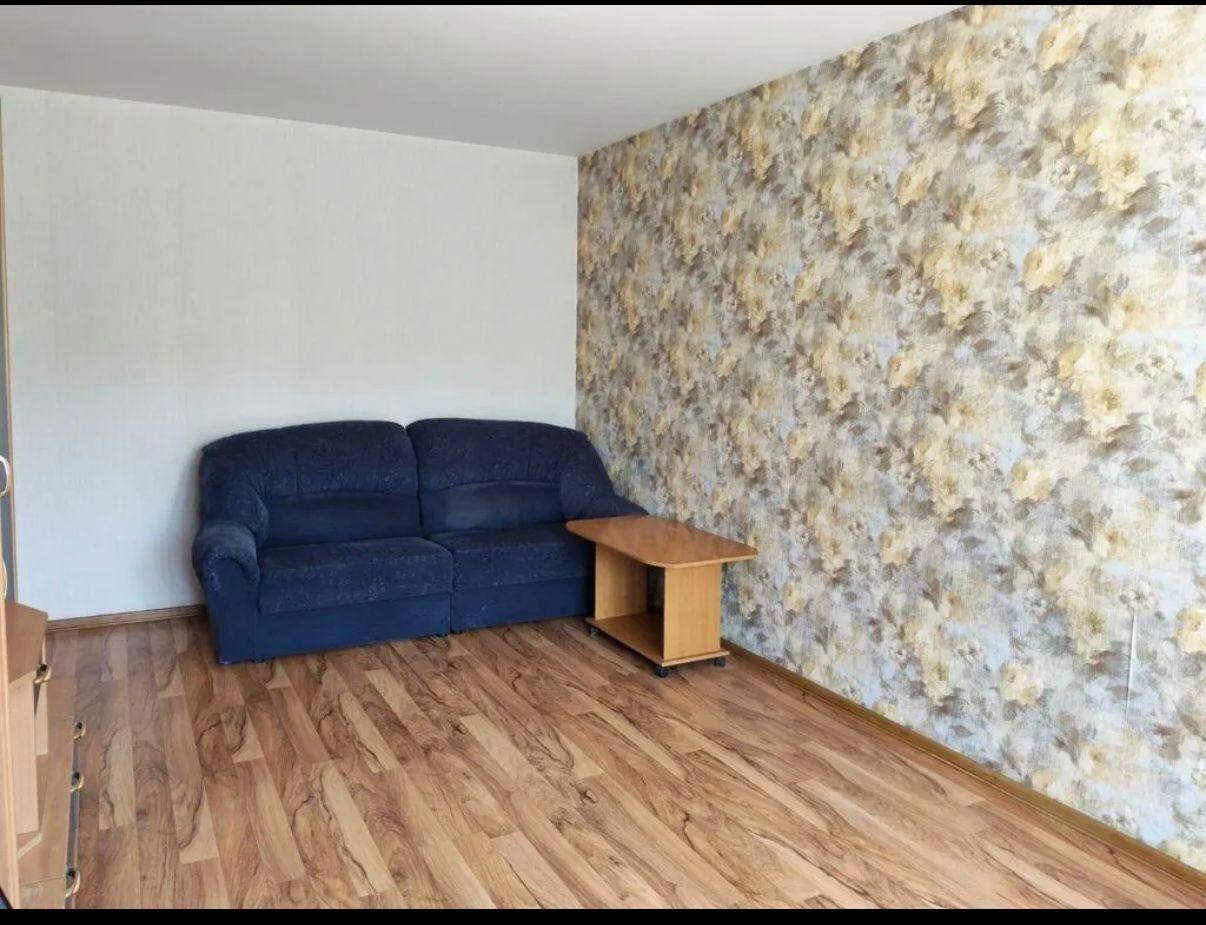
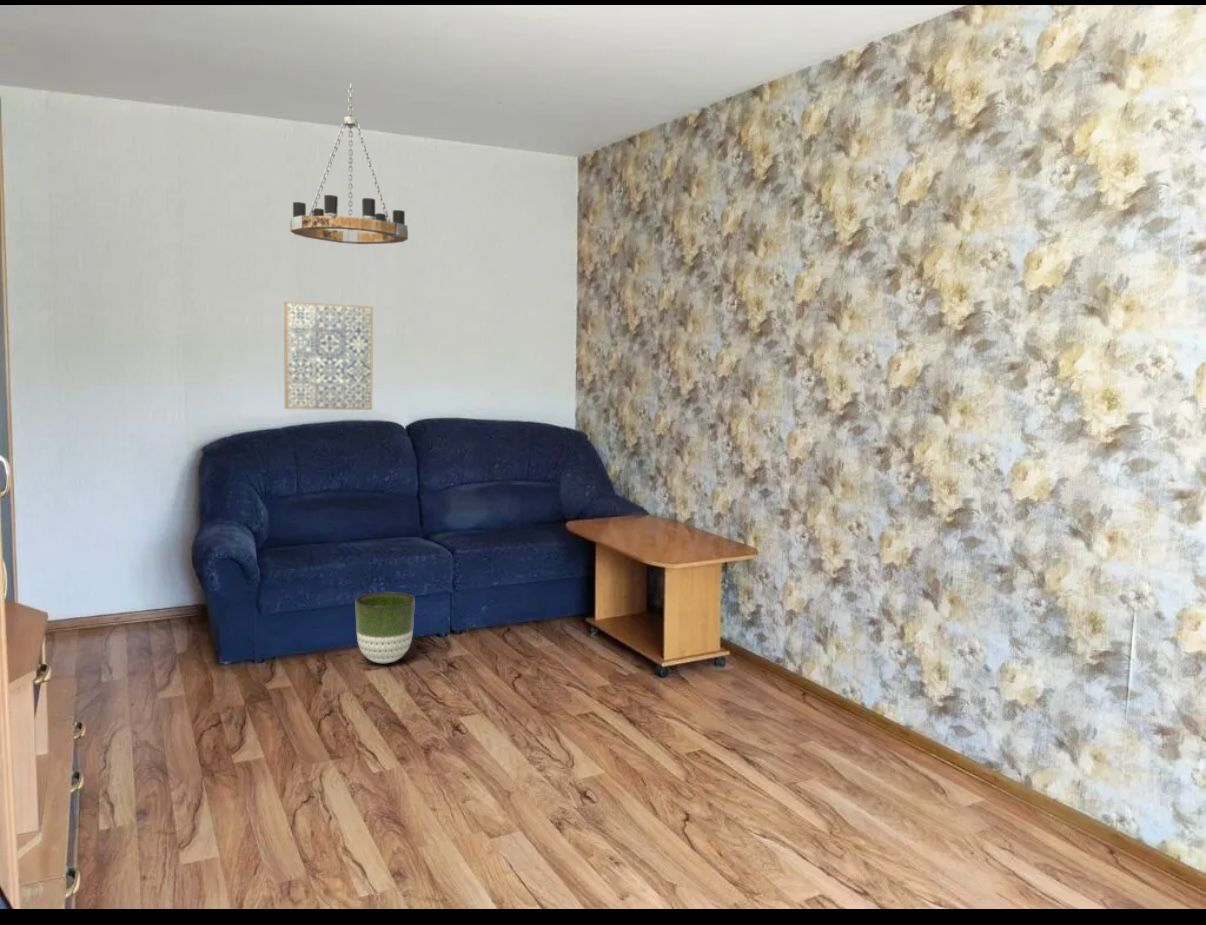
+ wall art (329, 357)
+ chandelier (350, 161)
+ planter (385, 630)
